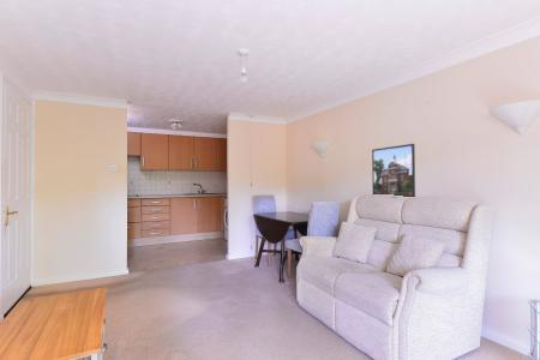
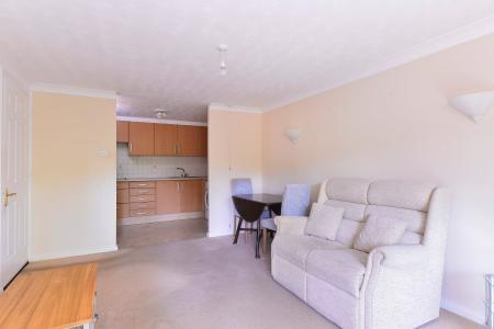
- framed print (391, 172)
